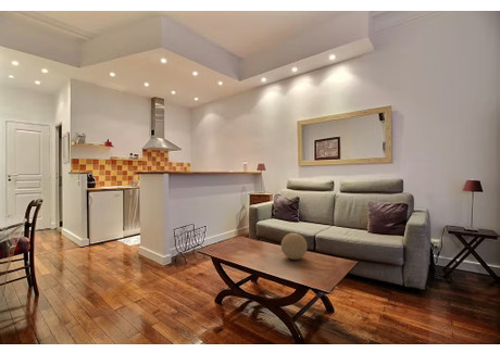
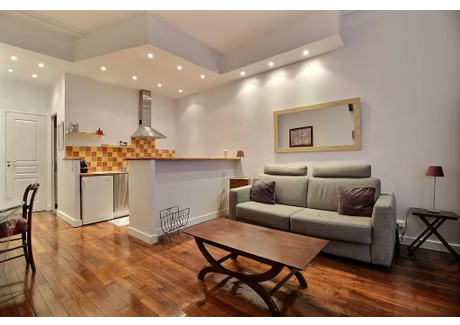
- decorative orb (293, 245)
